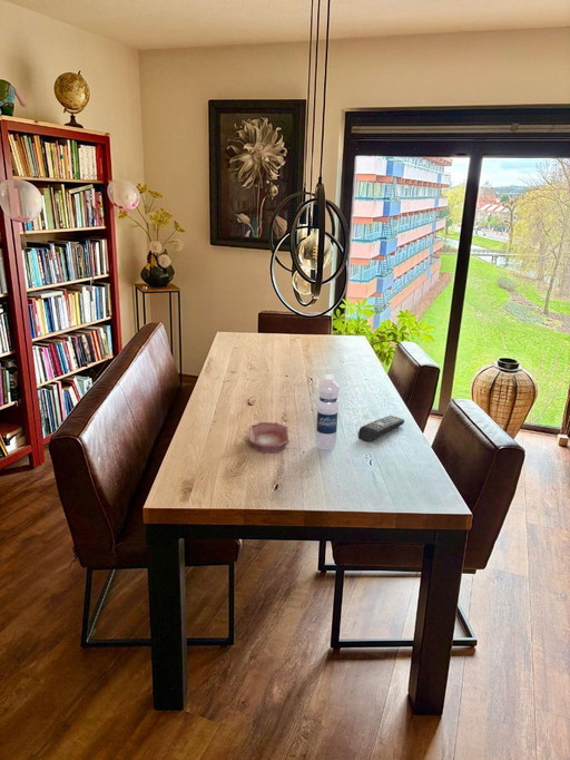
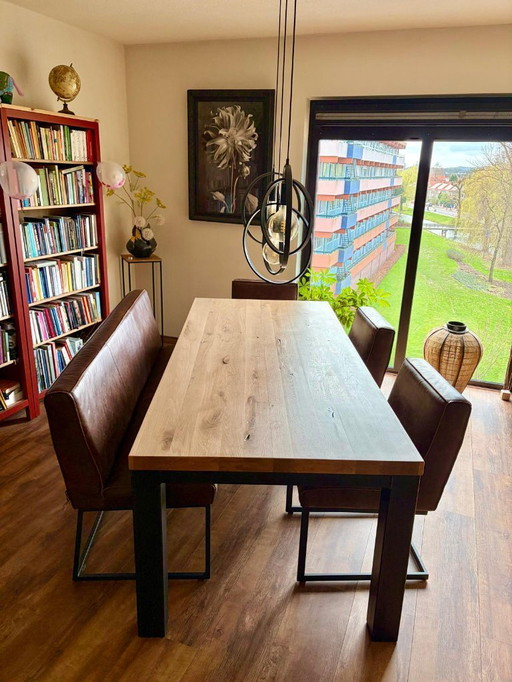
- remote control (381, 426)
- bowl (268, 437)
- water bottle (327, 411)
